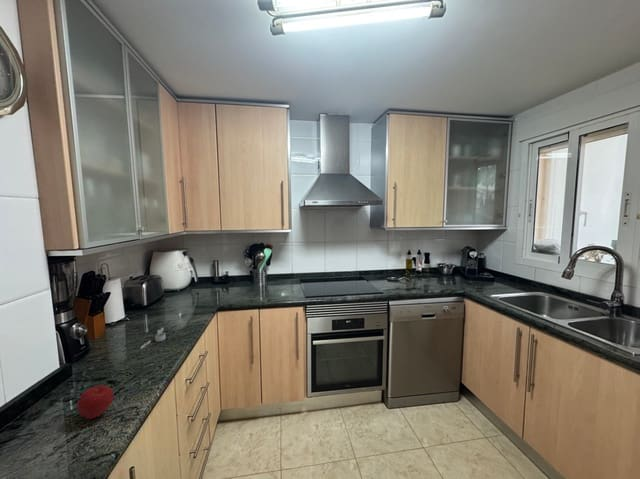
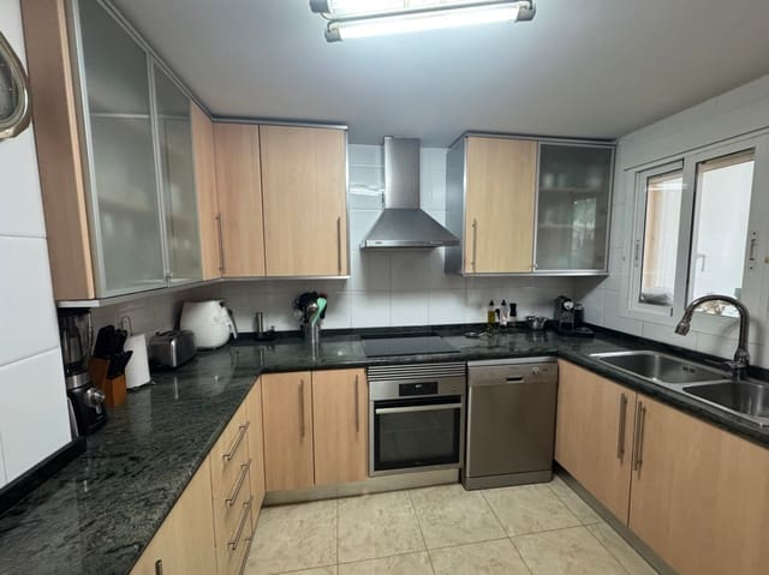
- cup (155, 337)
- apple (96, 402)
